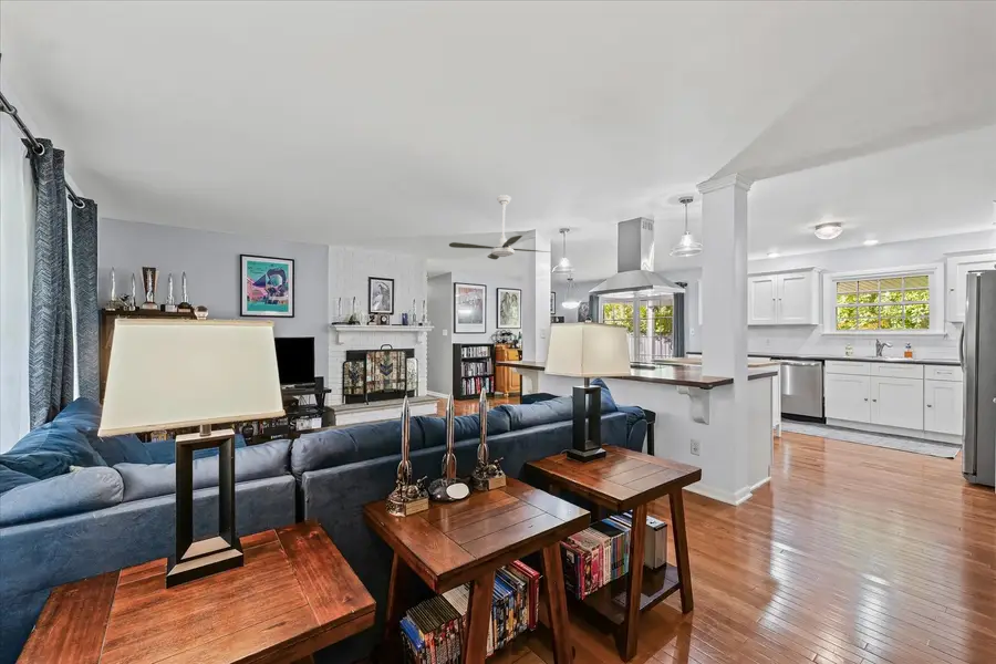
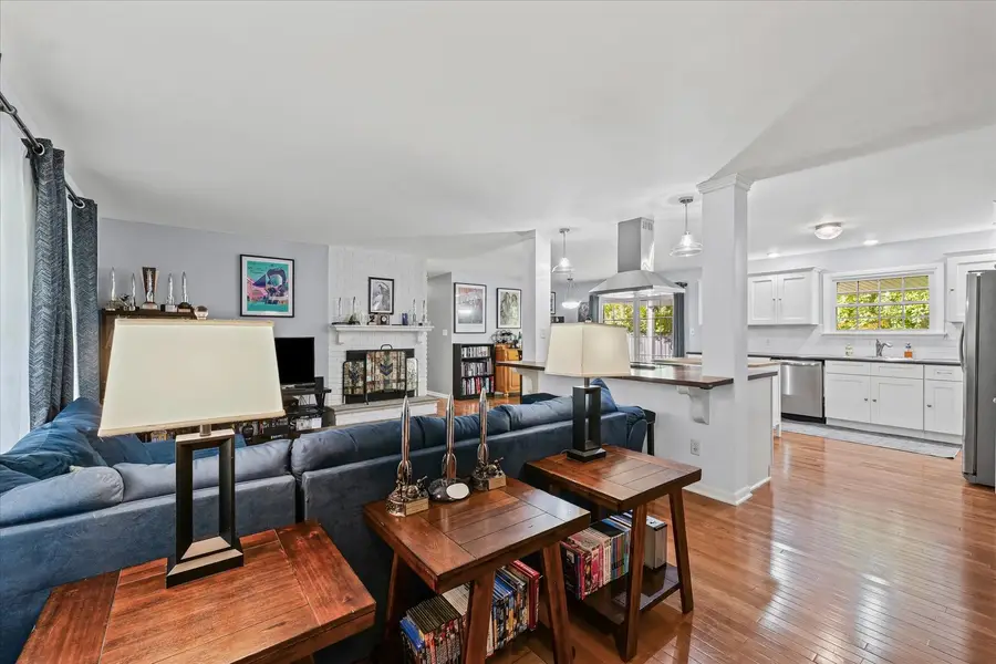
- ceiling fan (502, 225)
